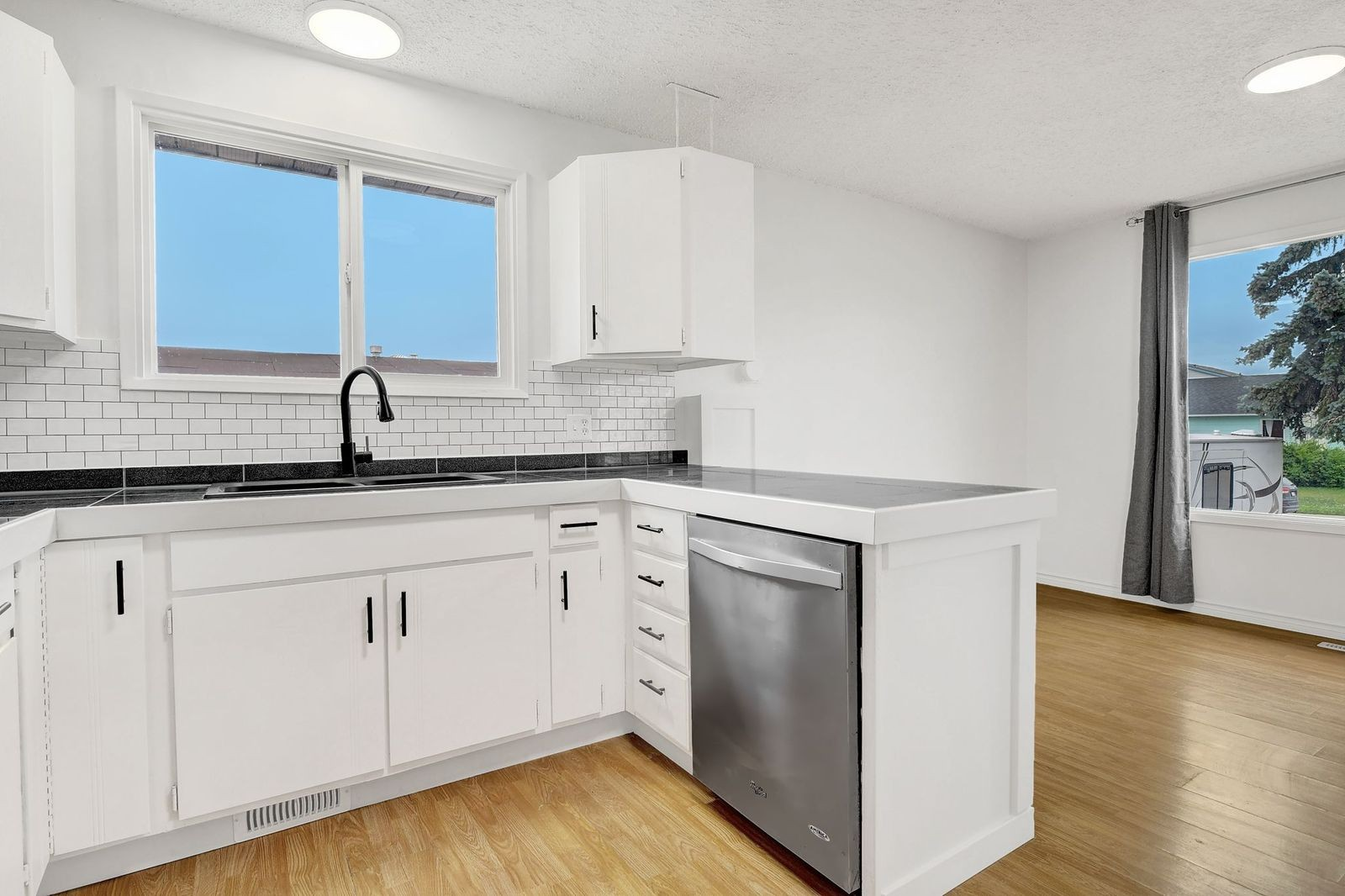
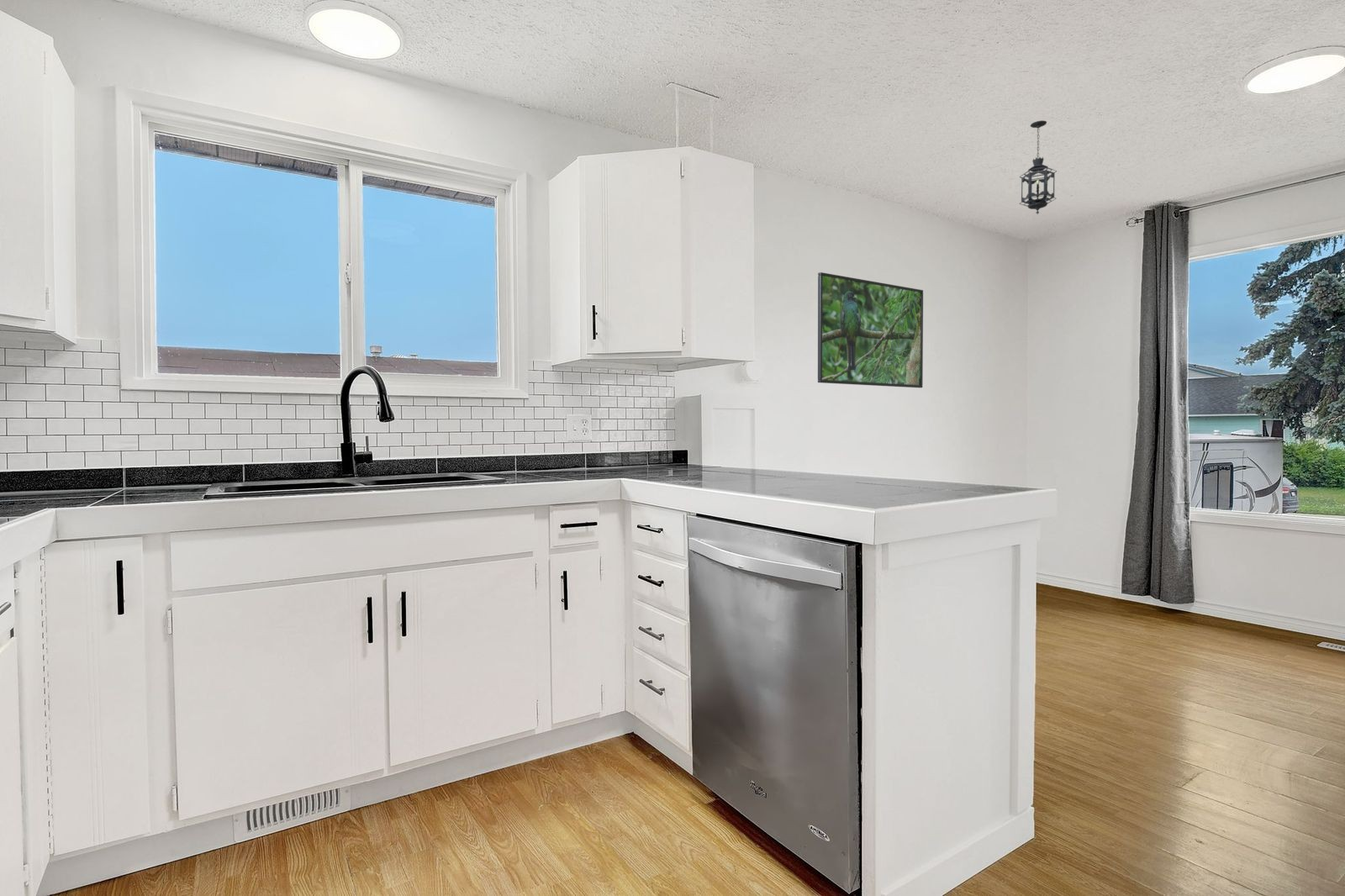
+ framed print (873, 334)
+ hanging lantern (1037, 168)
